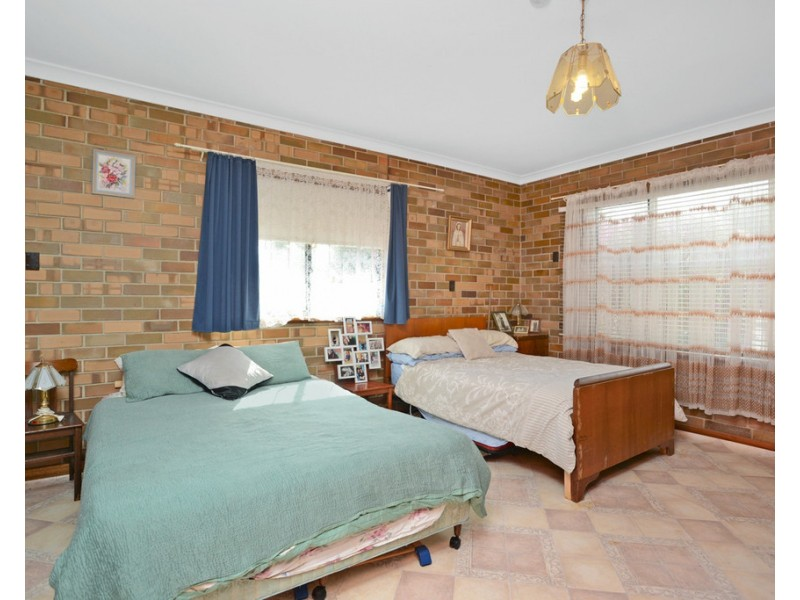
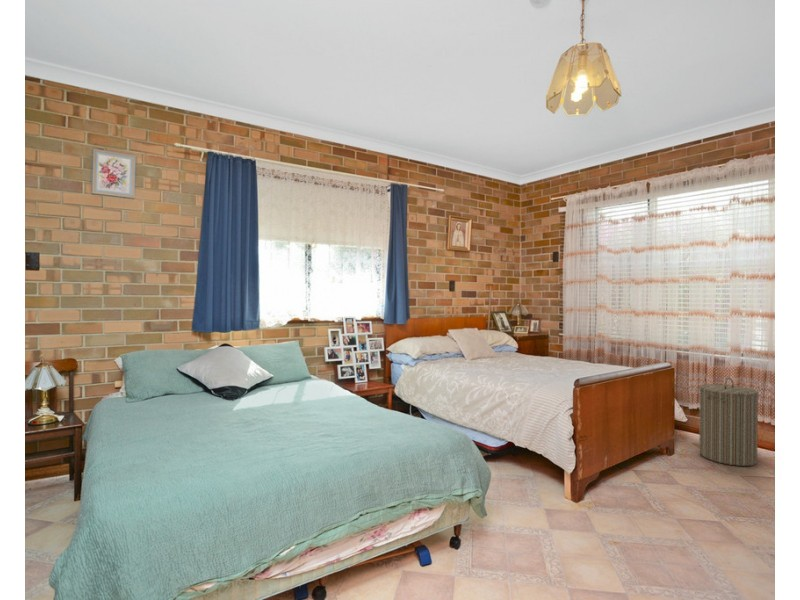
+ laundry hamper (727, 417)
